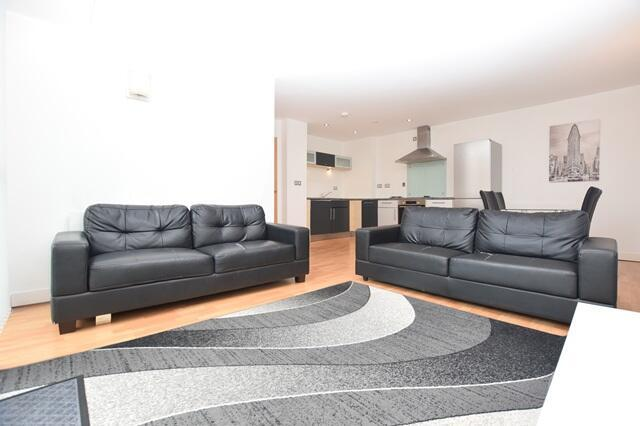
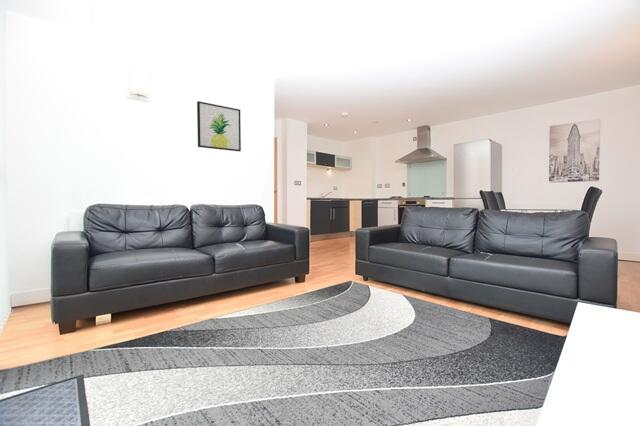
+ wall art (219, 127)
